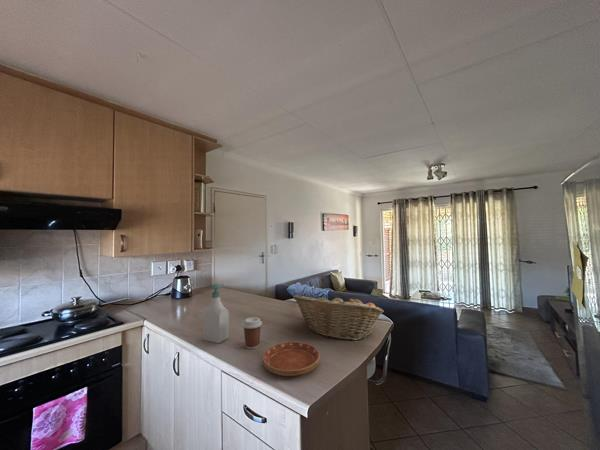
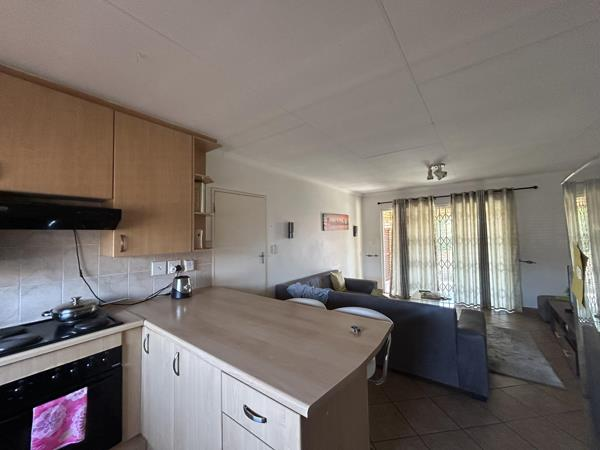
- soap bottle (217, 310)
- fruit basket (336, 310)
- coffee cup (252, 332)
- saucer (291, 358)
